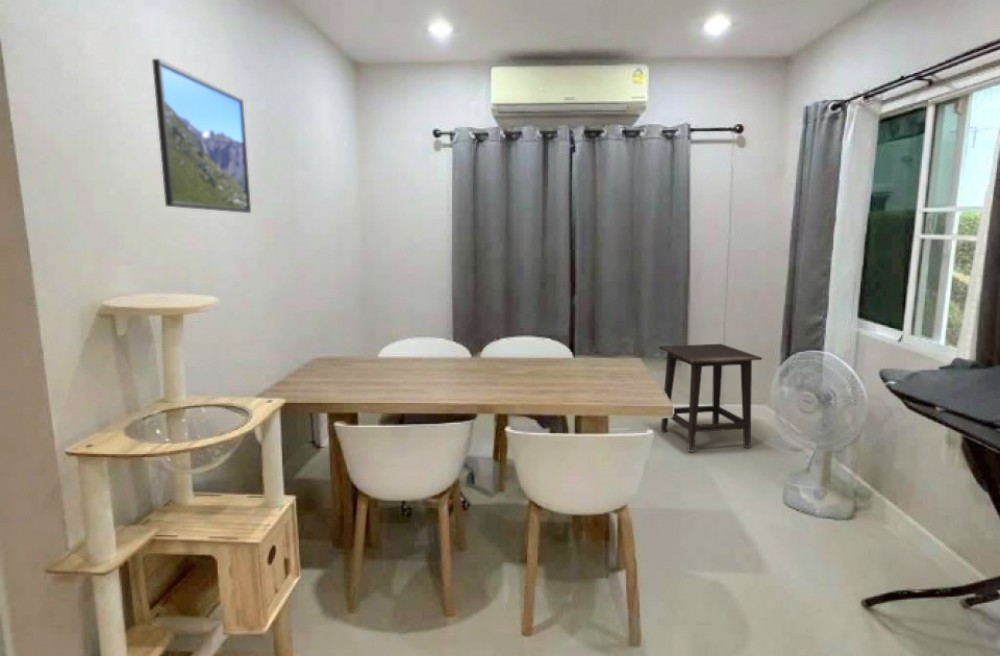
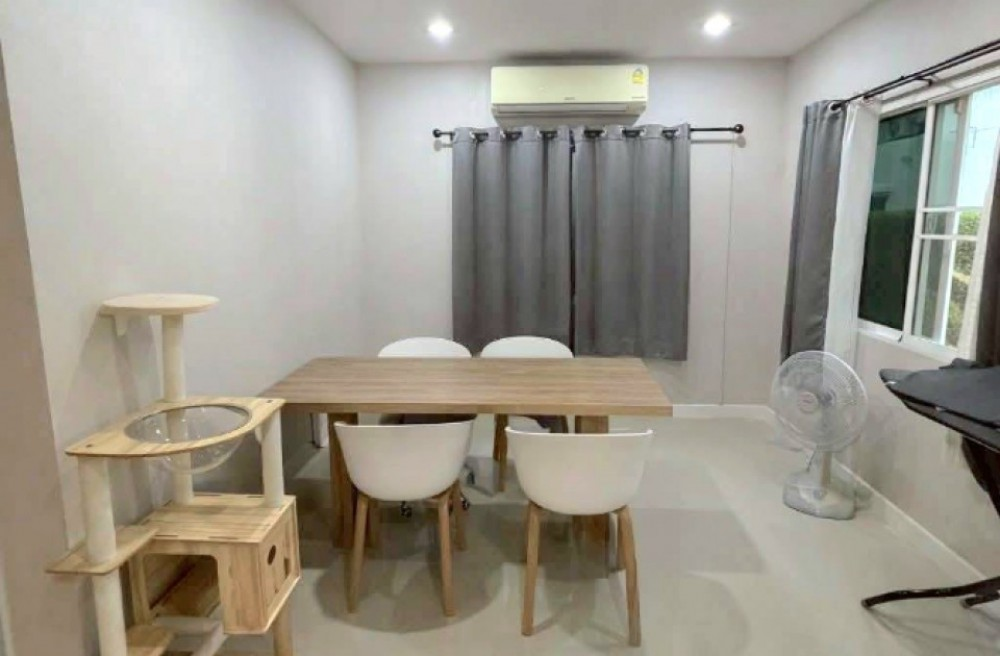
- side table (699, 394)
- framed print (208, 146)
